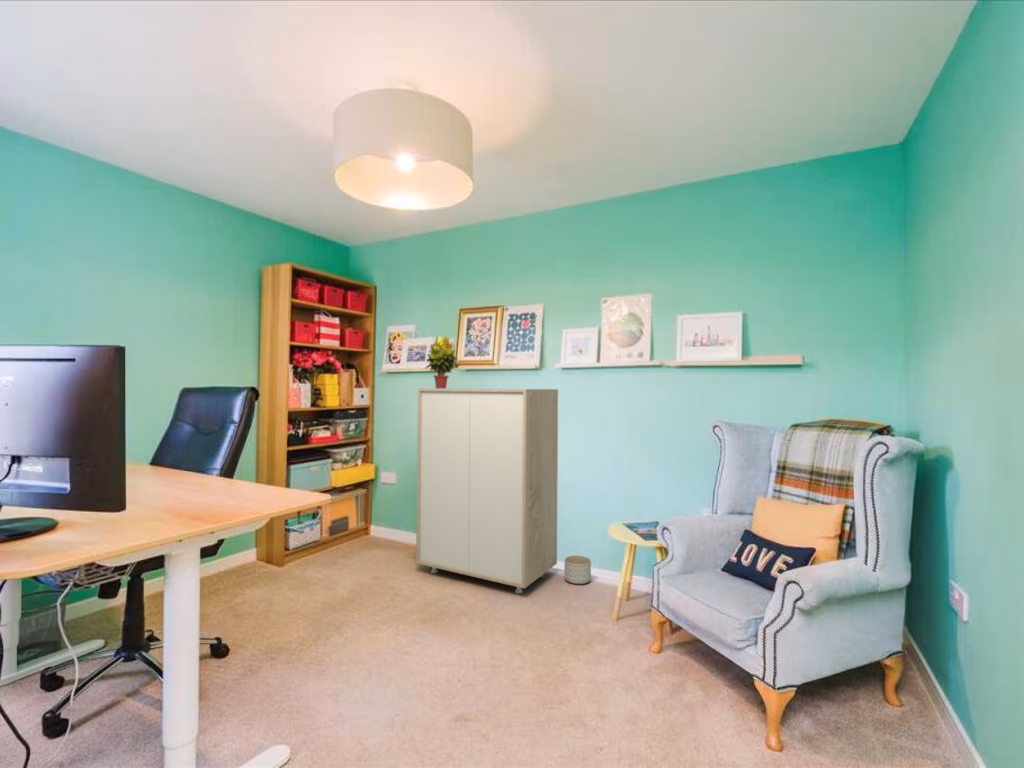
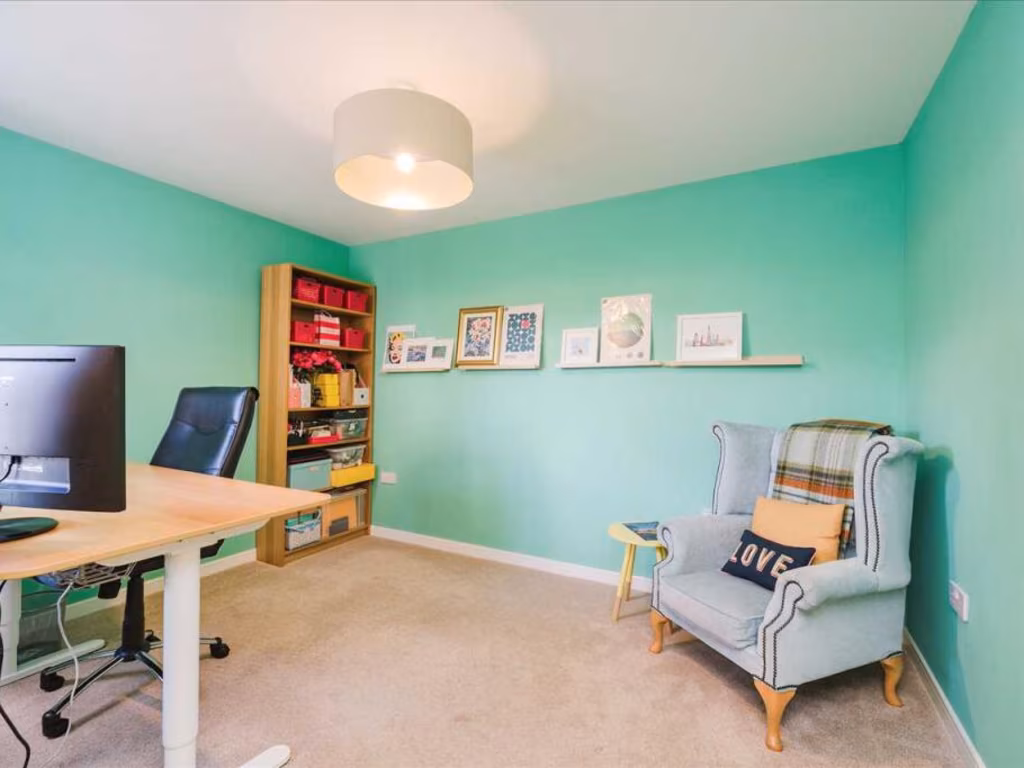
- potted plant (442, 361)
- storage cabinet (488, 480)
- planter (577, 570)
